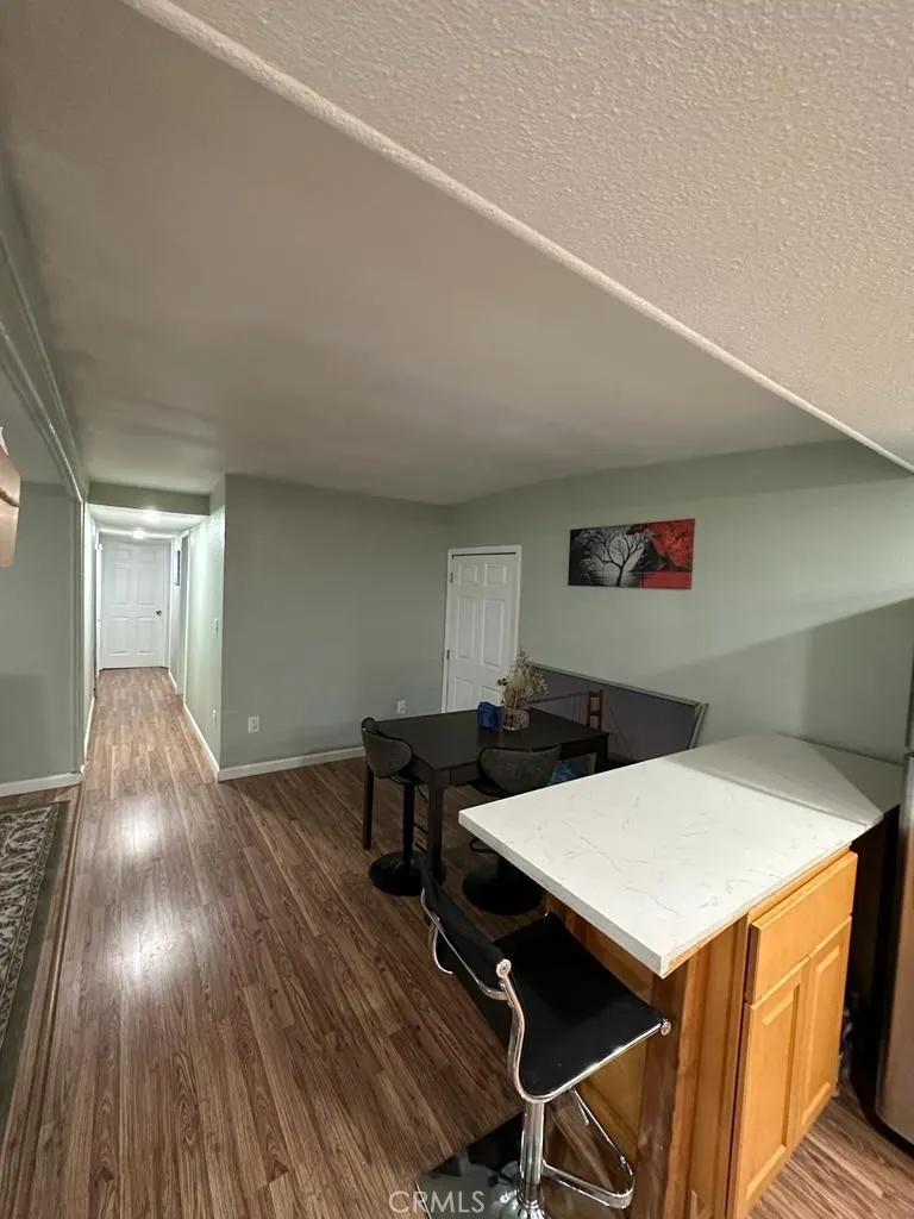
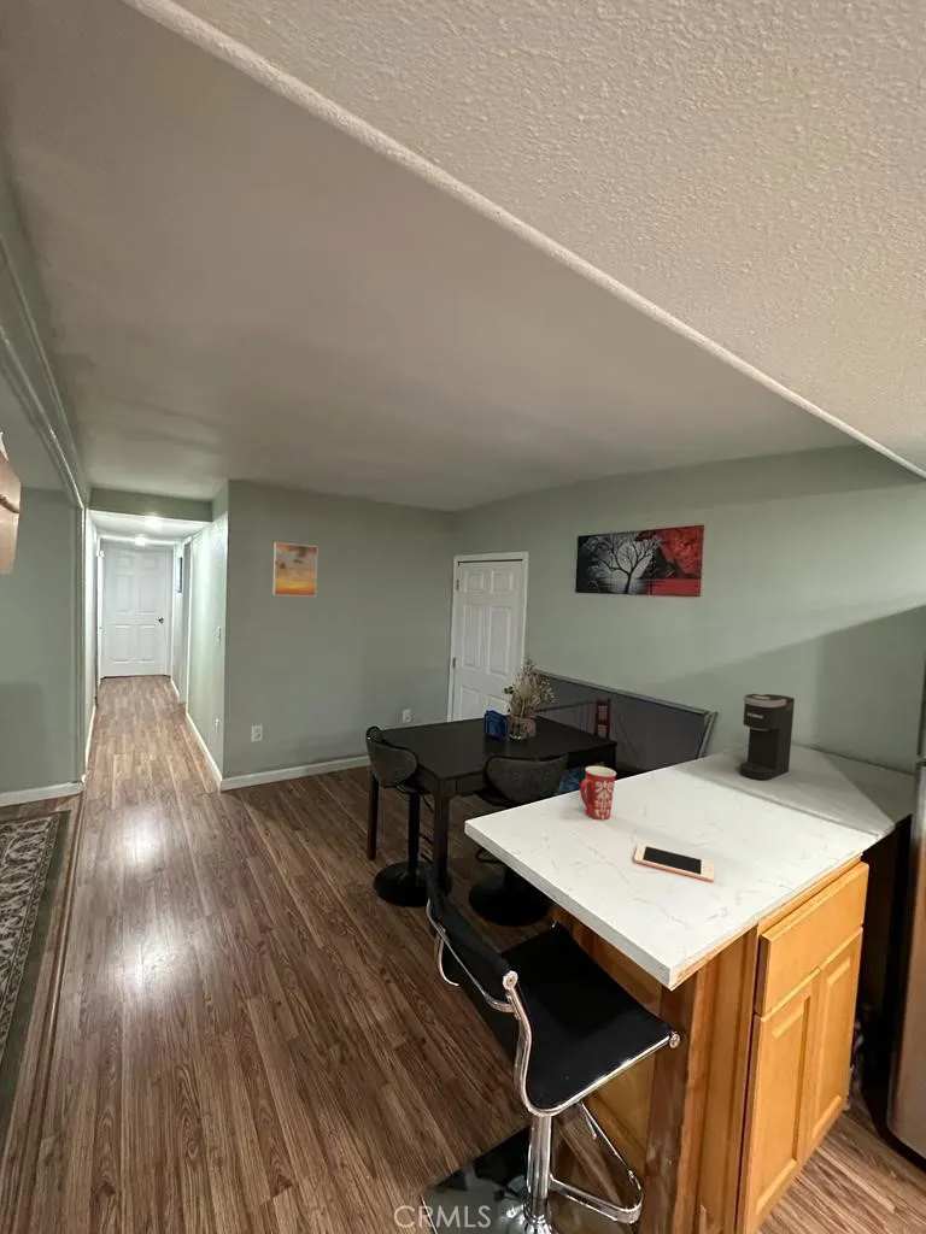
+ mug (594, 793)
+ cell phone (673, 862)
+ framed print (295, 570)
+ coffee maker (767, 733)
